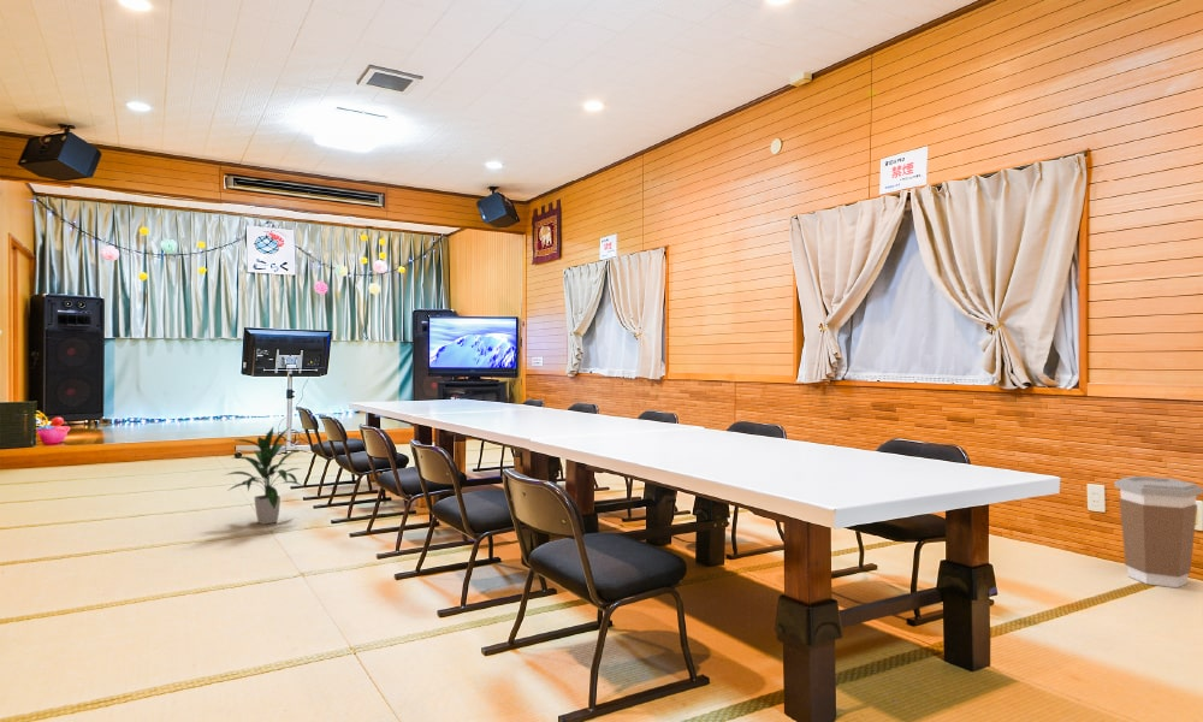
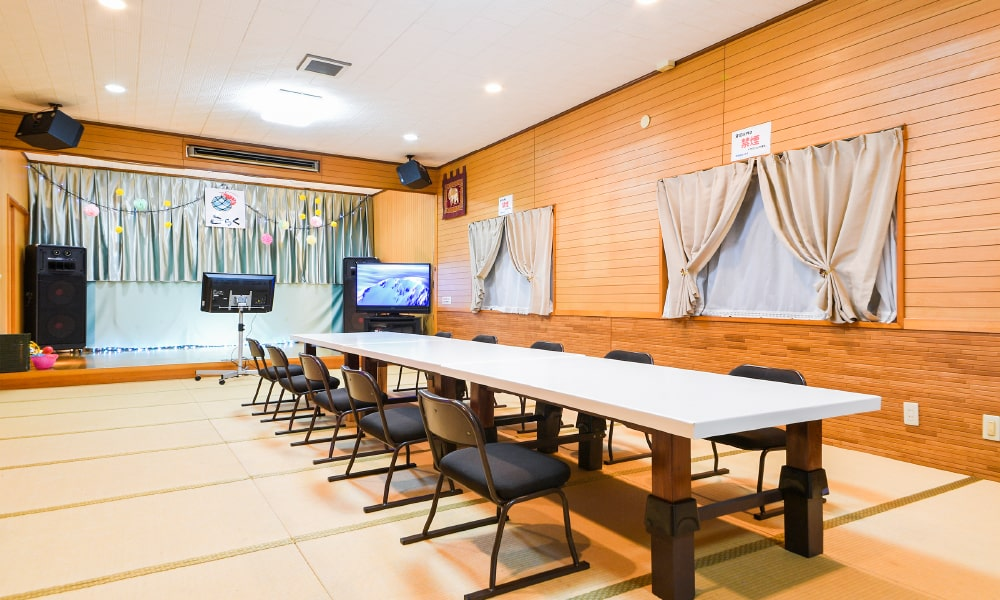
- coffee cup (1157, 531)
- indoor plant (266, 474)
